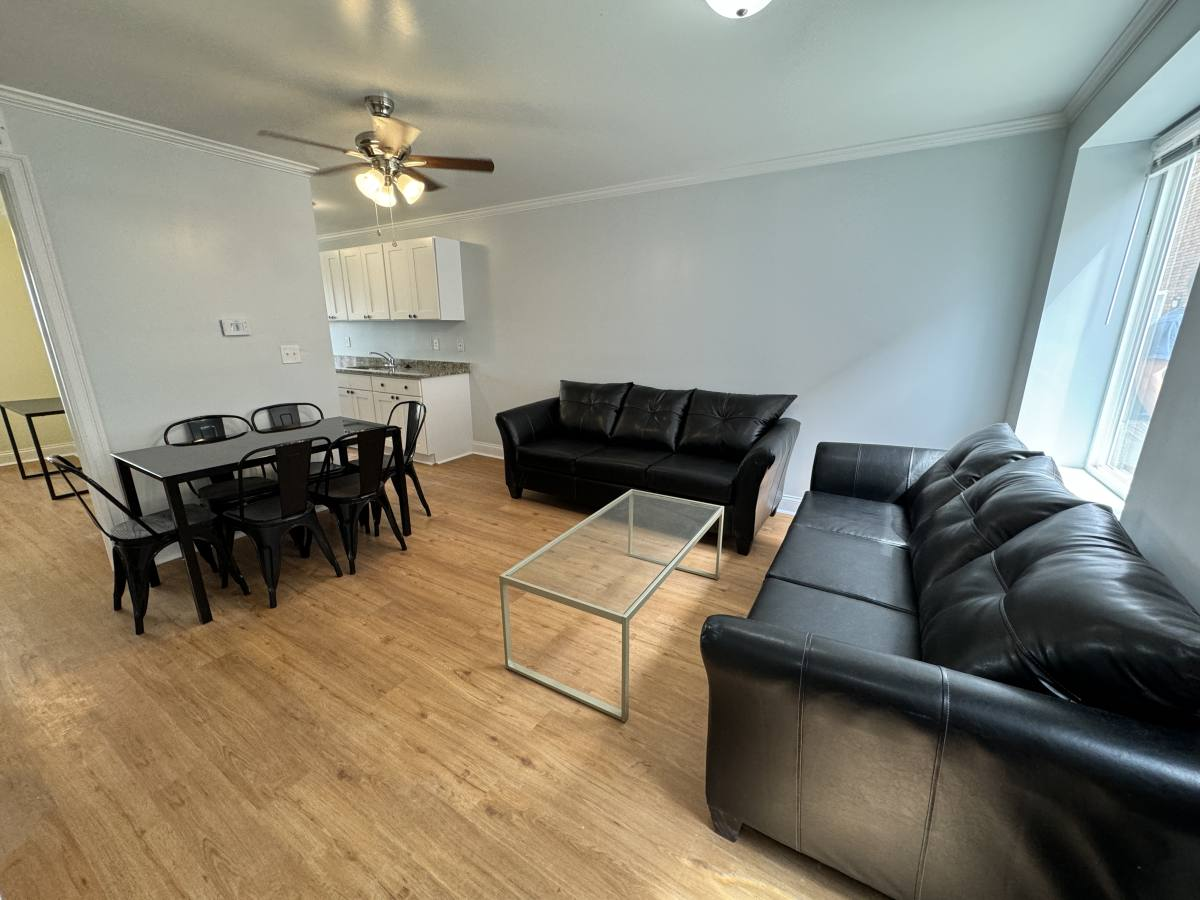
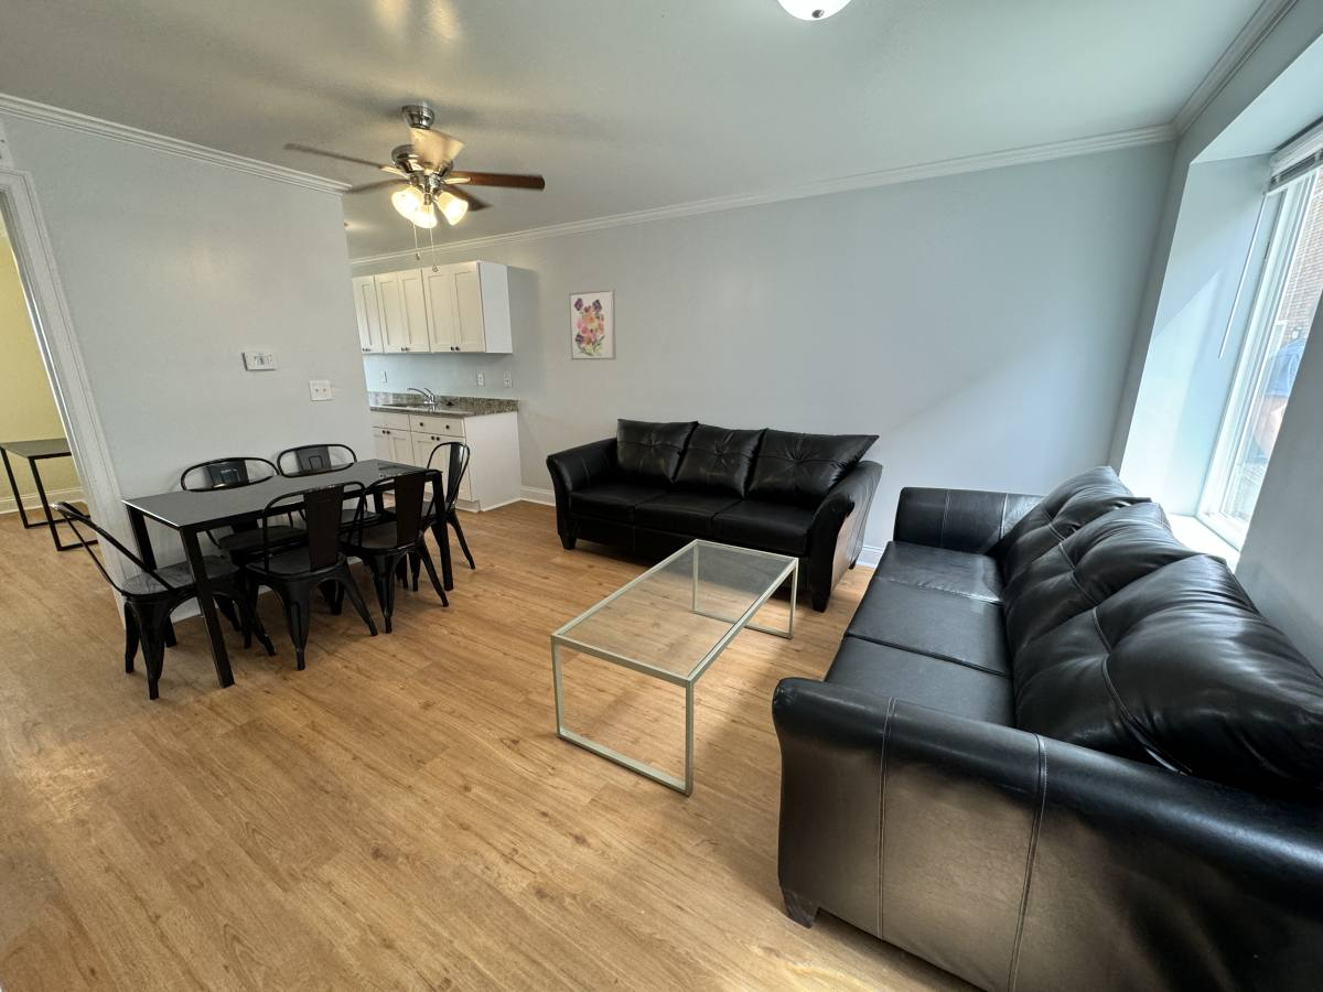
+ wall art (592, 326)
